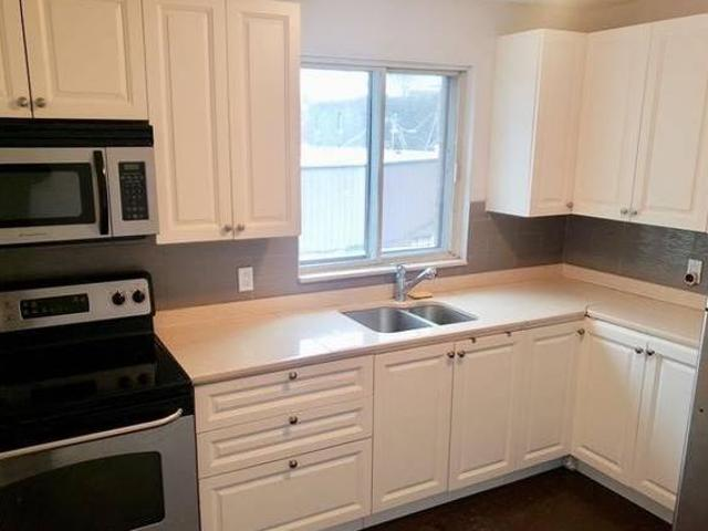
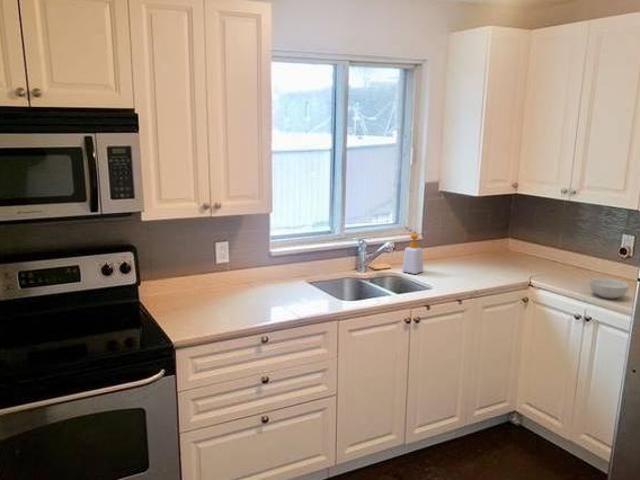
+ soap bottle (415, 252)
+ cereal bowl (608, 289)
